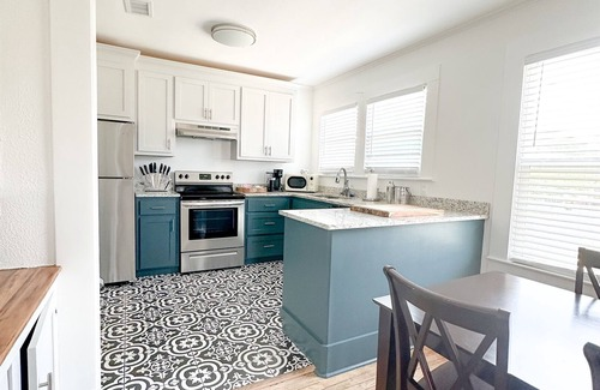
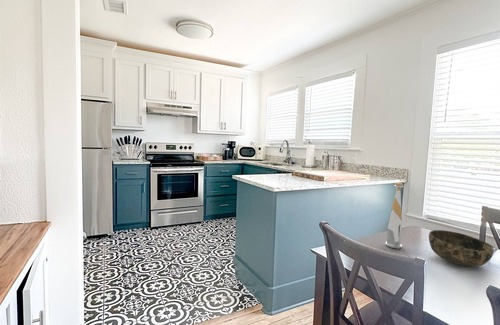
+ bowl (458, 249)
+ bottle (396, 214)
